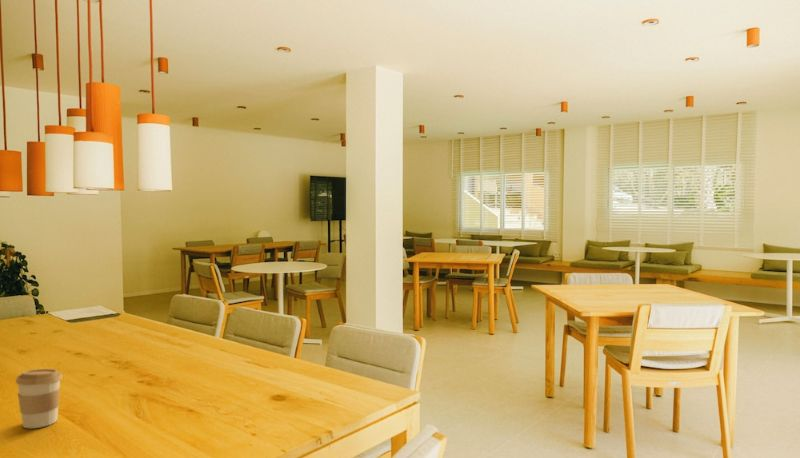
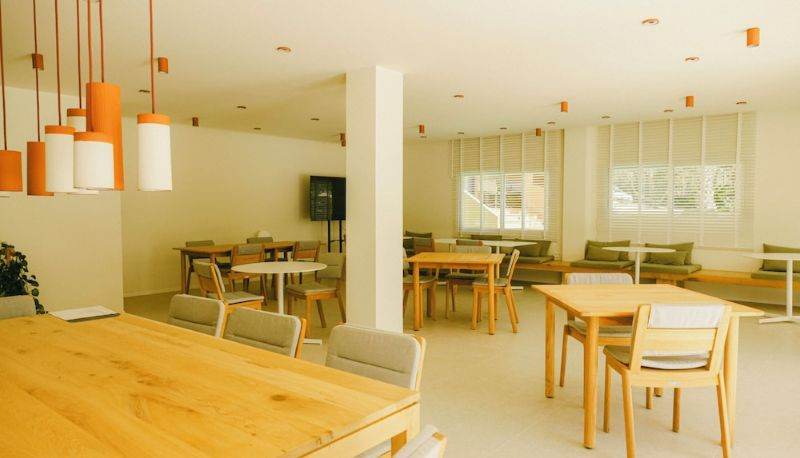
- coffee cup (39, 396)
